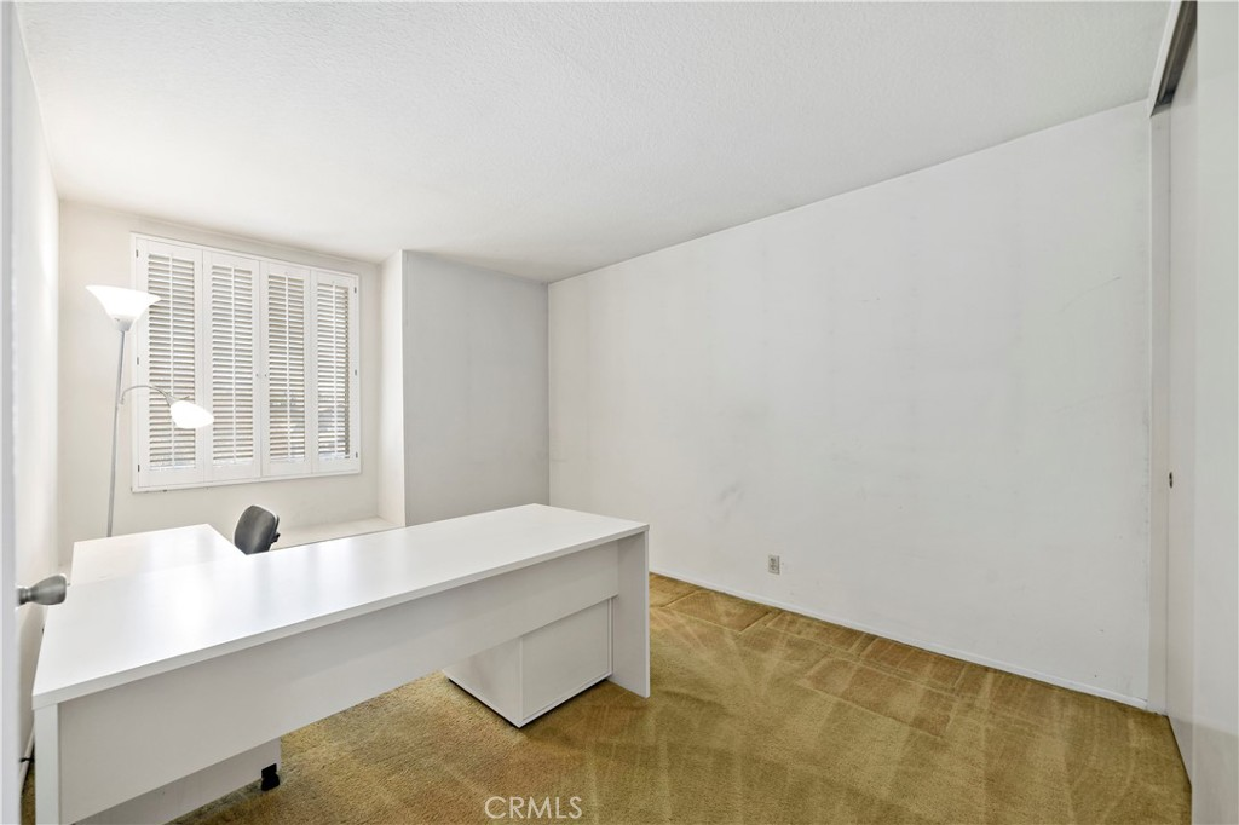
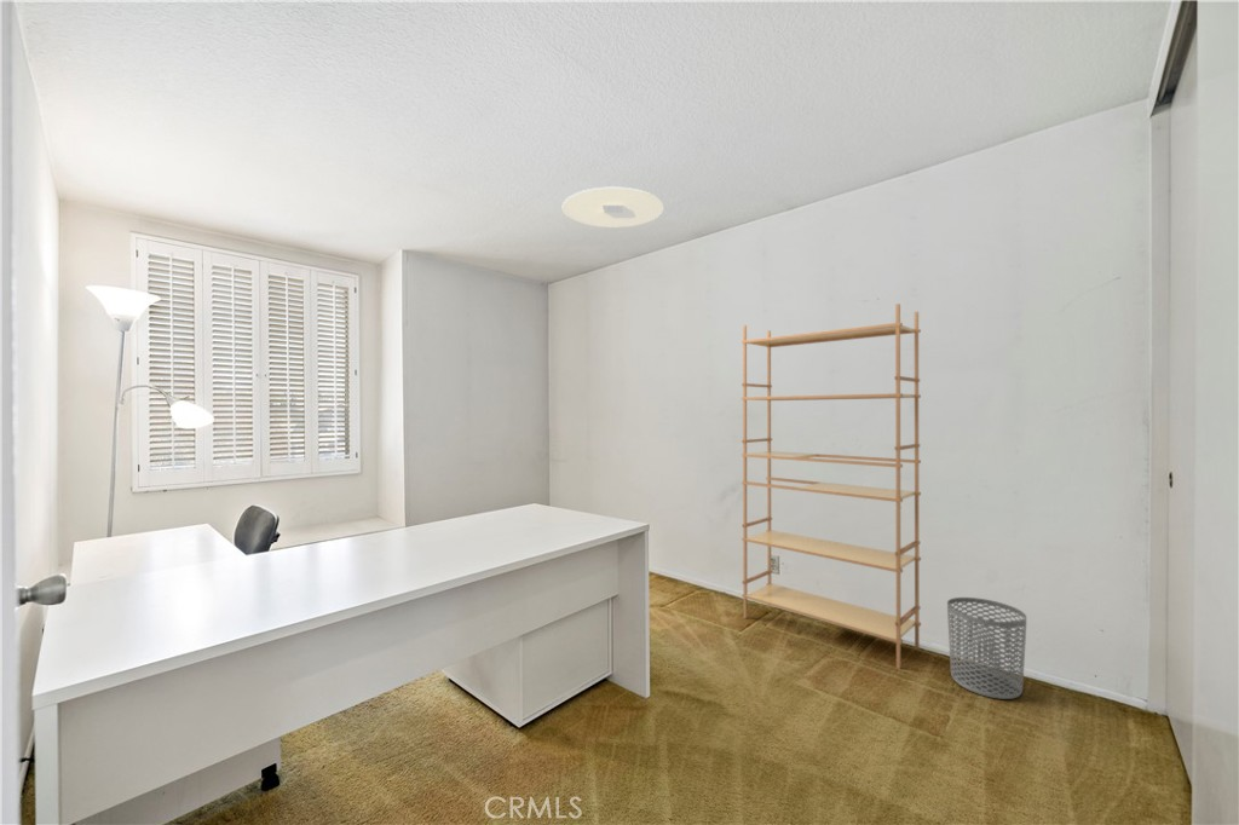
+ bookshelf (824, 483)
+ waste bin (985, 646)
+ ceiling light (612, 203)
